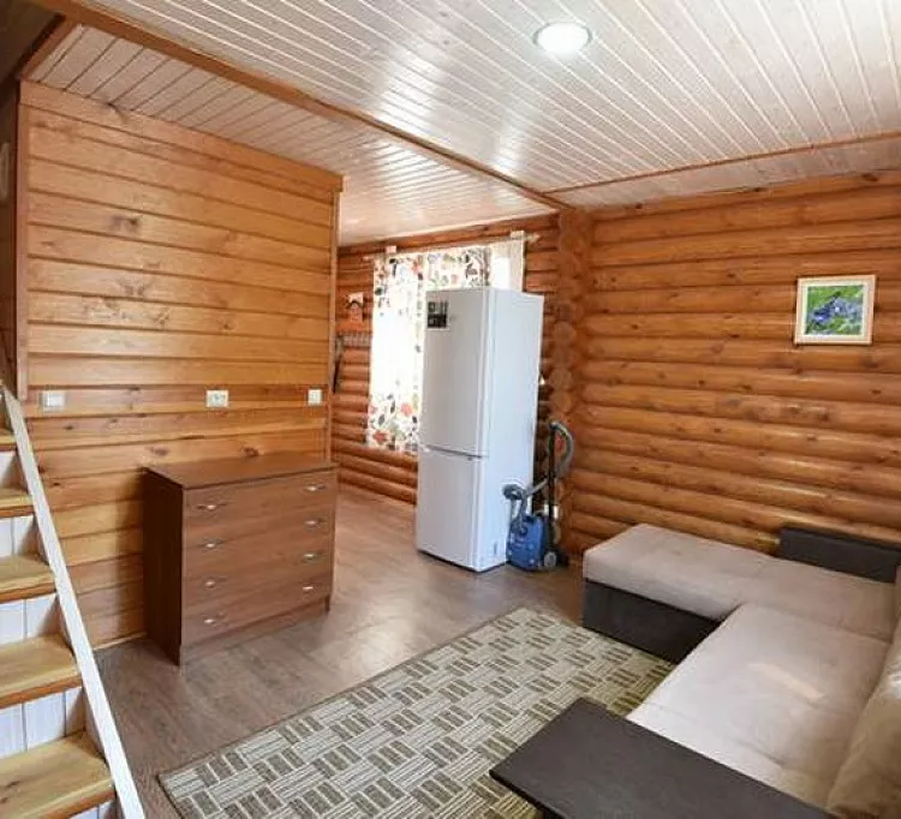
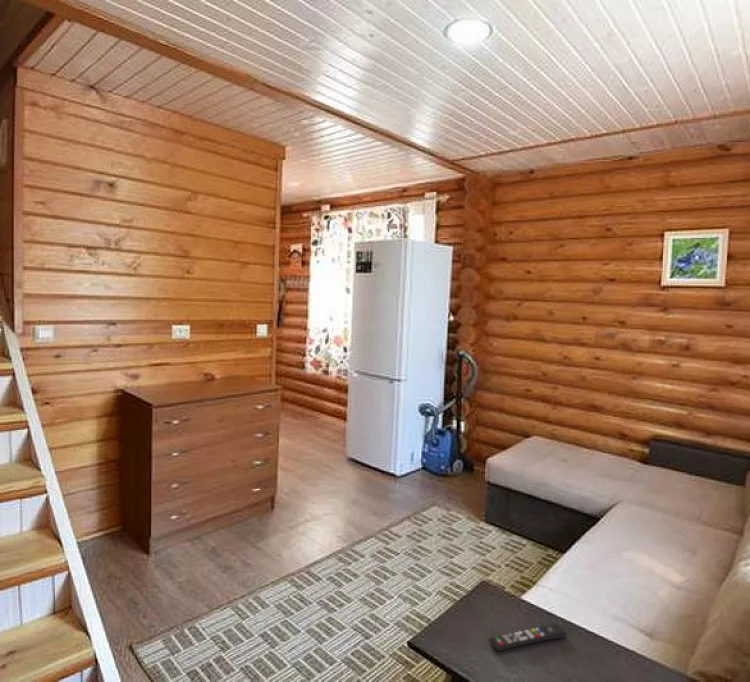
+ remote control (528, 636)
